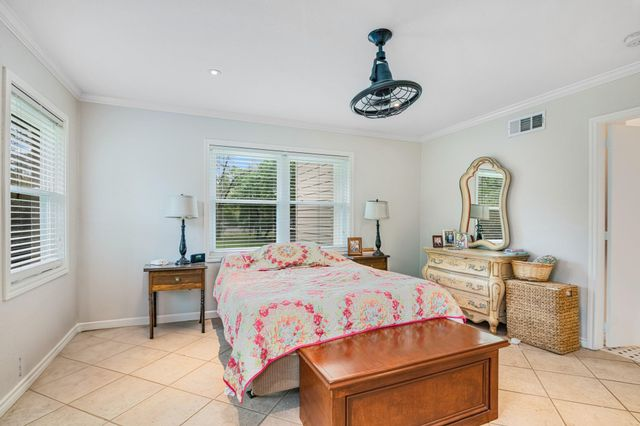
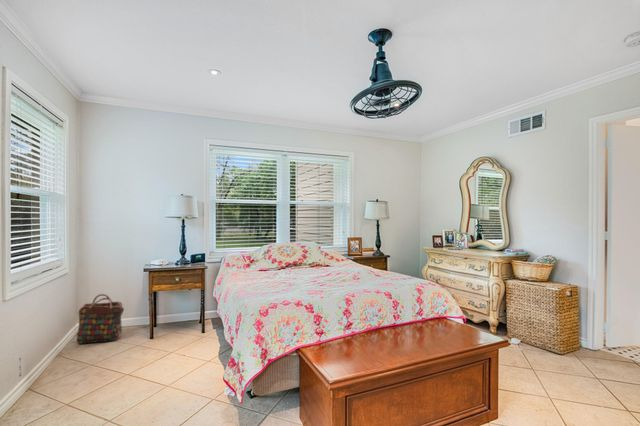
+ backpack (101, 316)
